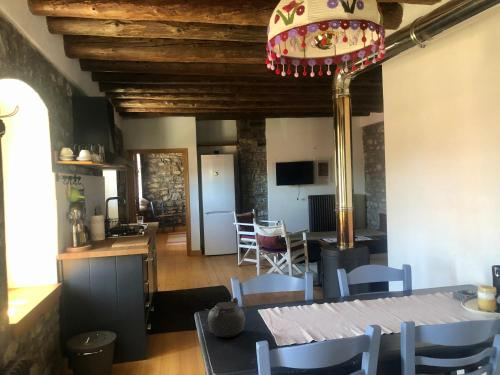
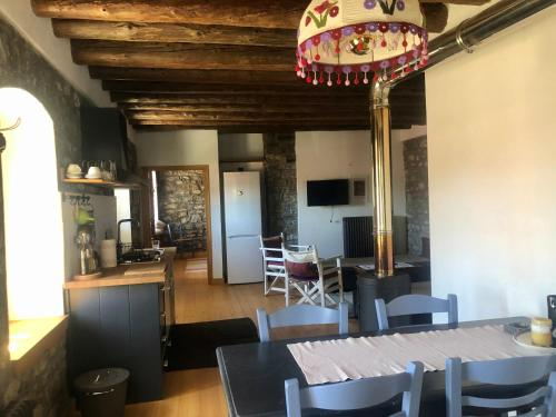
- teapot (227, 317)
